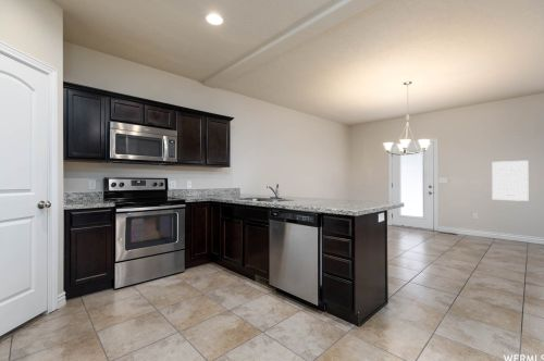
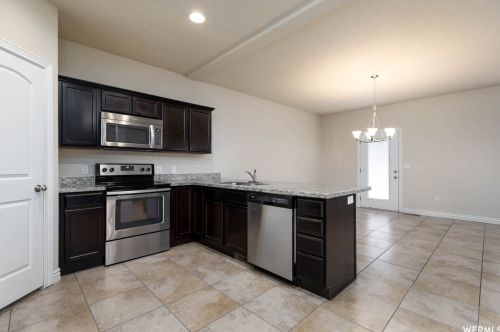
- wall art (509, 180)
